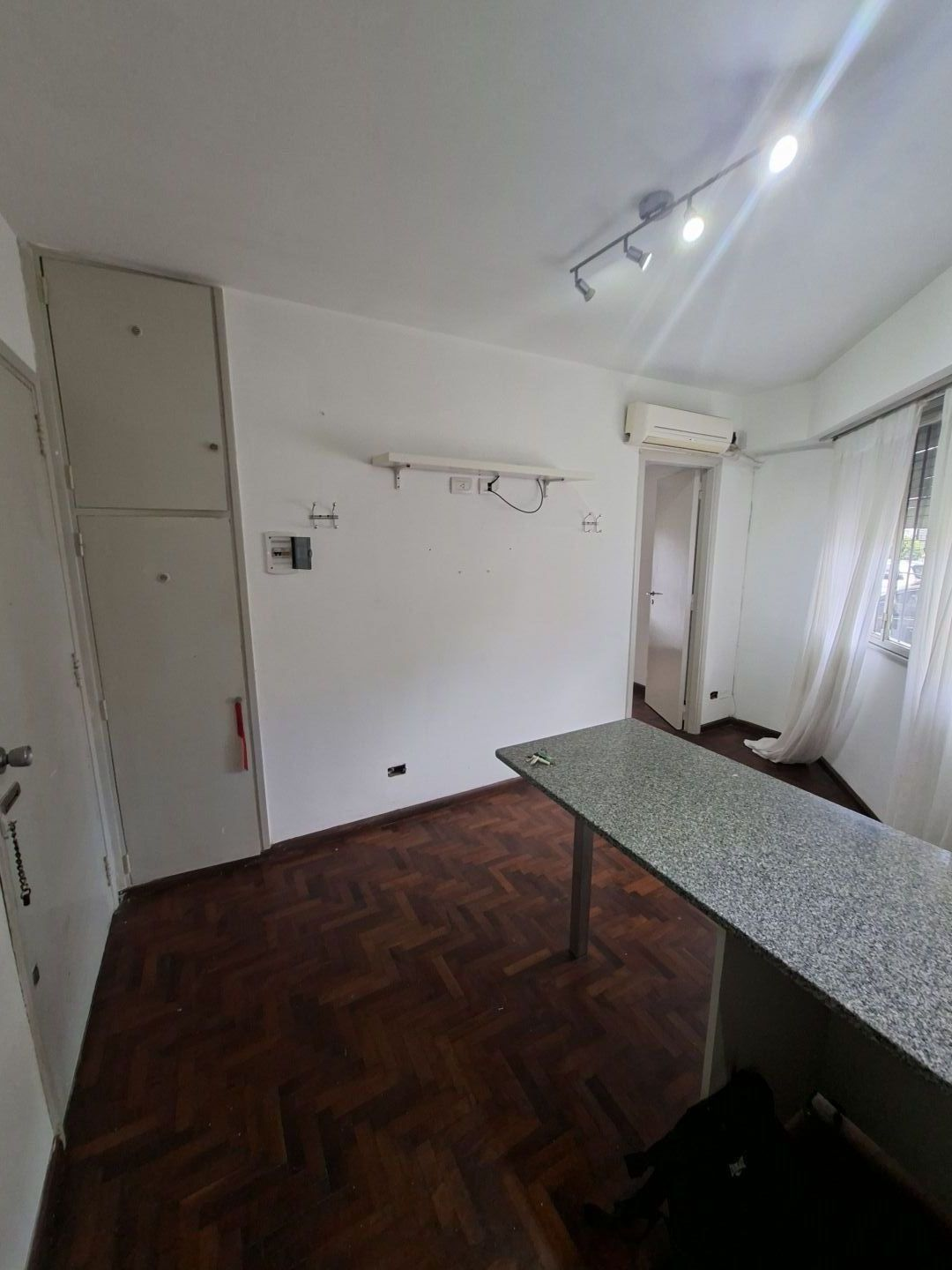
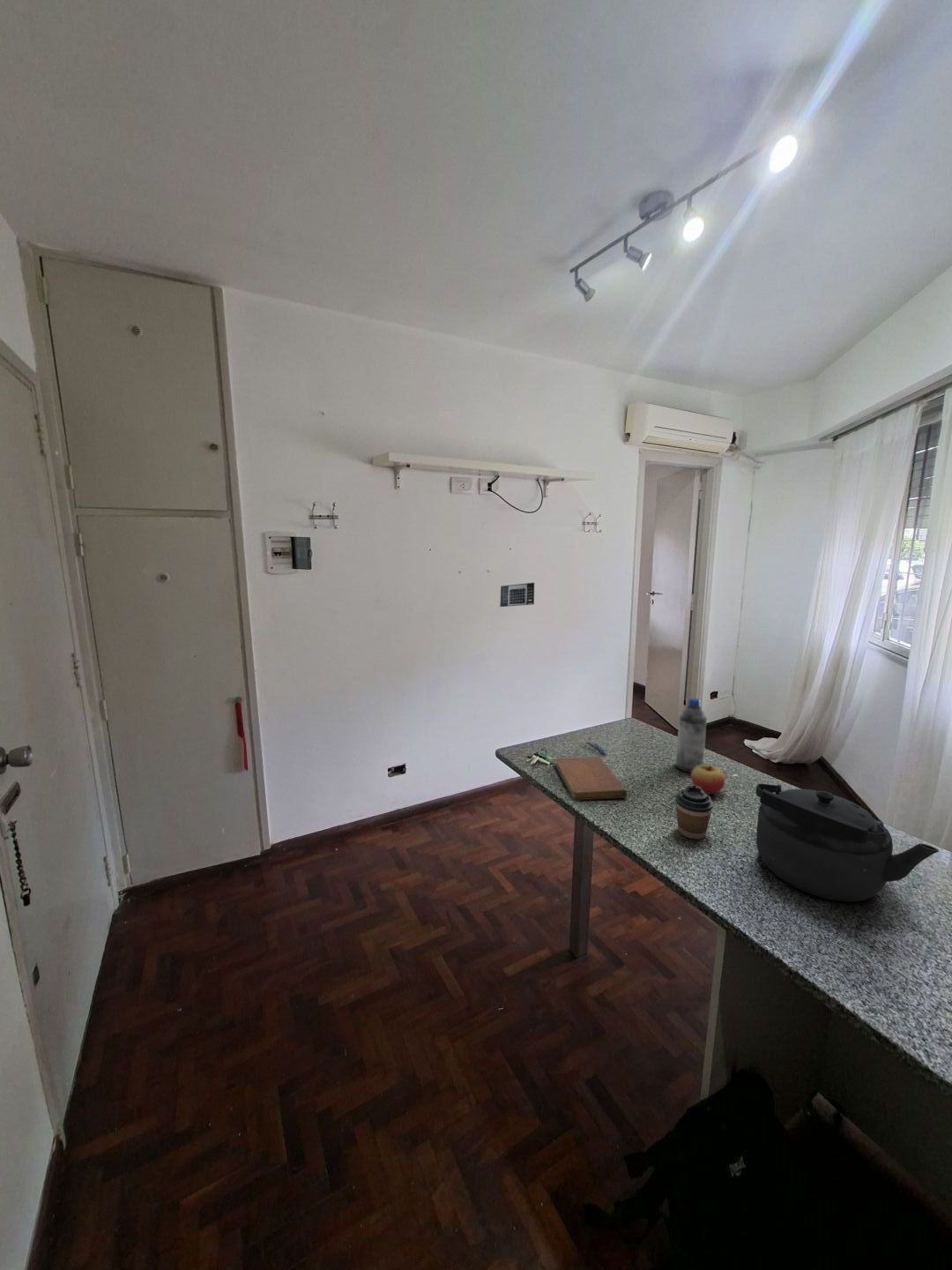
+ pen (596, 745)
+ notebook (588, 776)
+ fruit (707, 776)
+ coffee cup (693, 811)
+ calendar (517, 594)
+ water bottle (691, 734)
+ kettle (823, 834)
